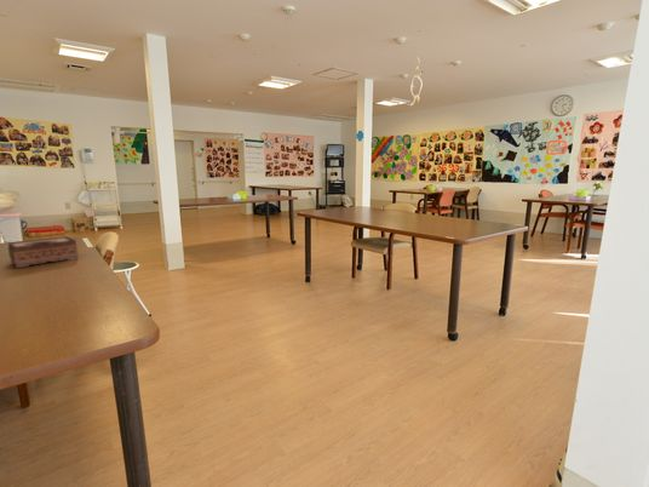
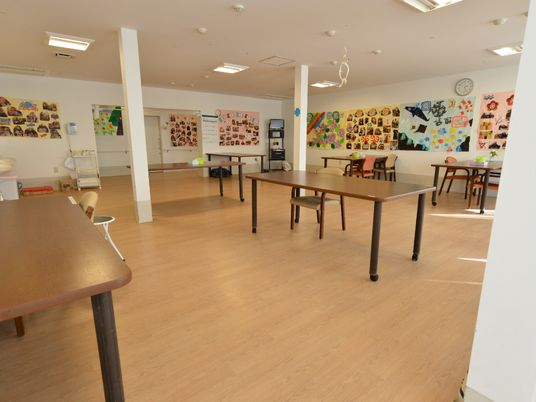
- tissue box (44, 251)
